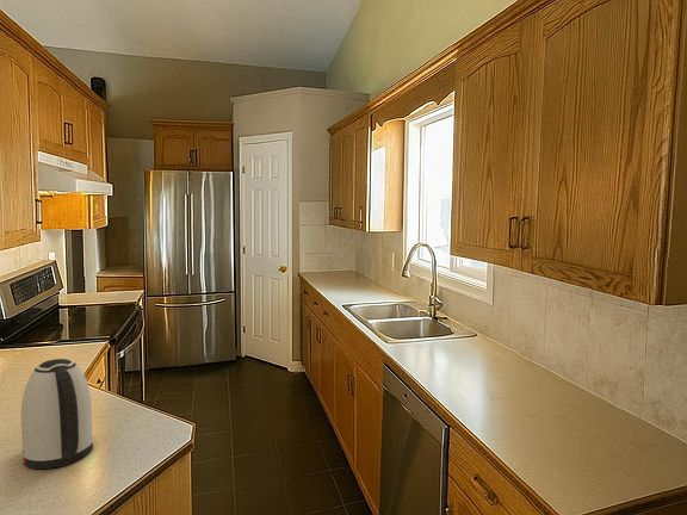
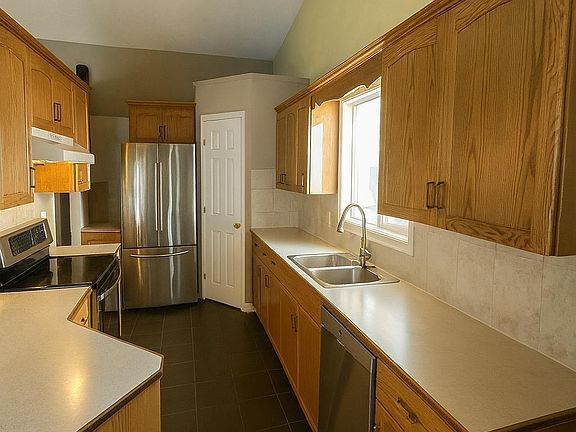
- kettle (60, 410)
